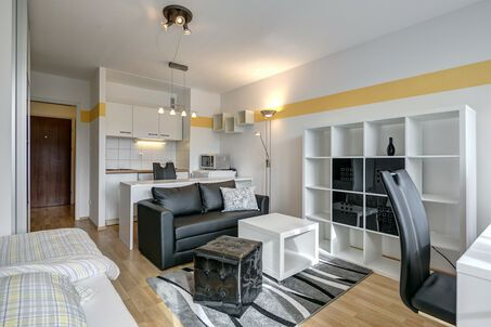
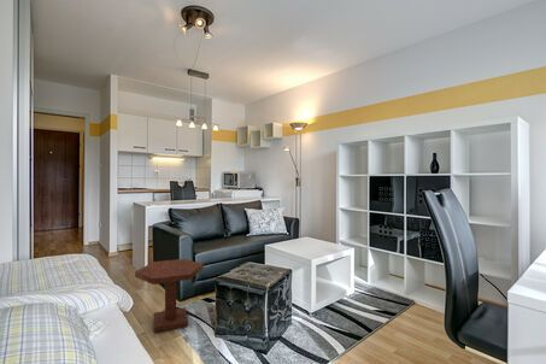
+ side table (170, 294)
